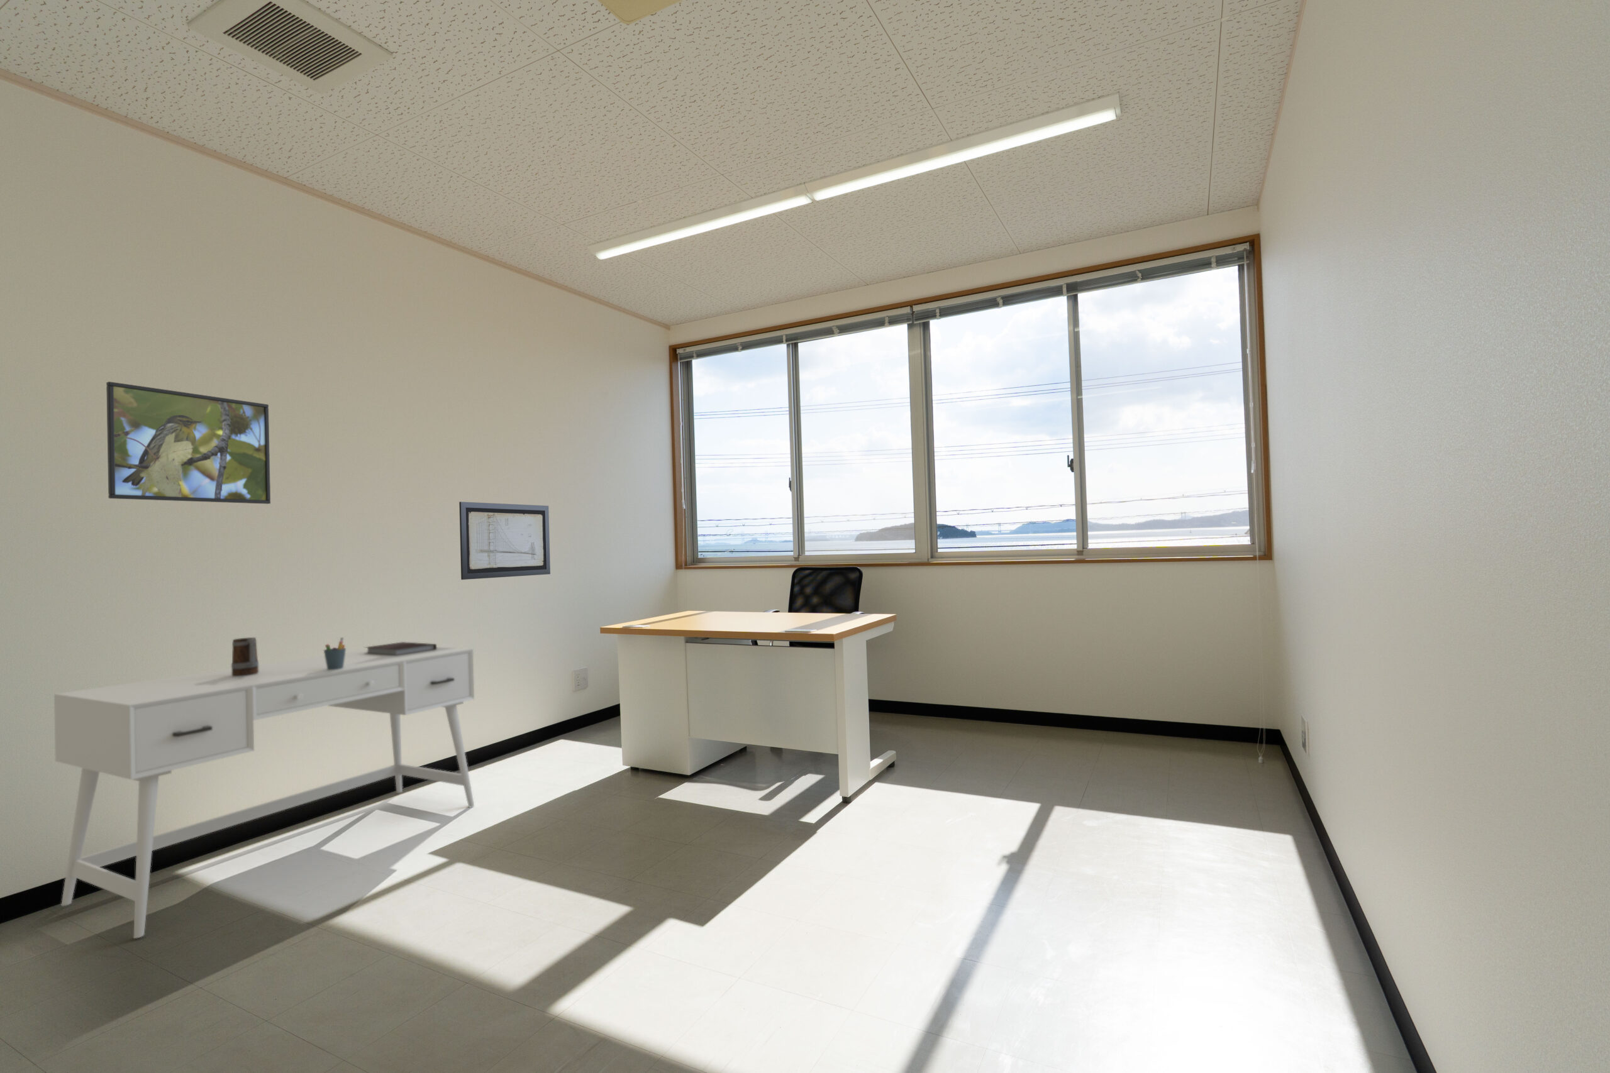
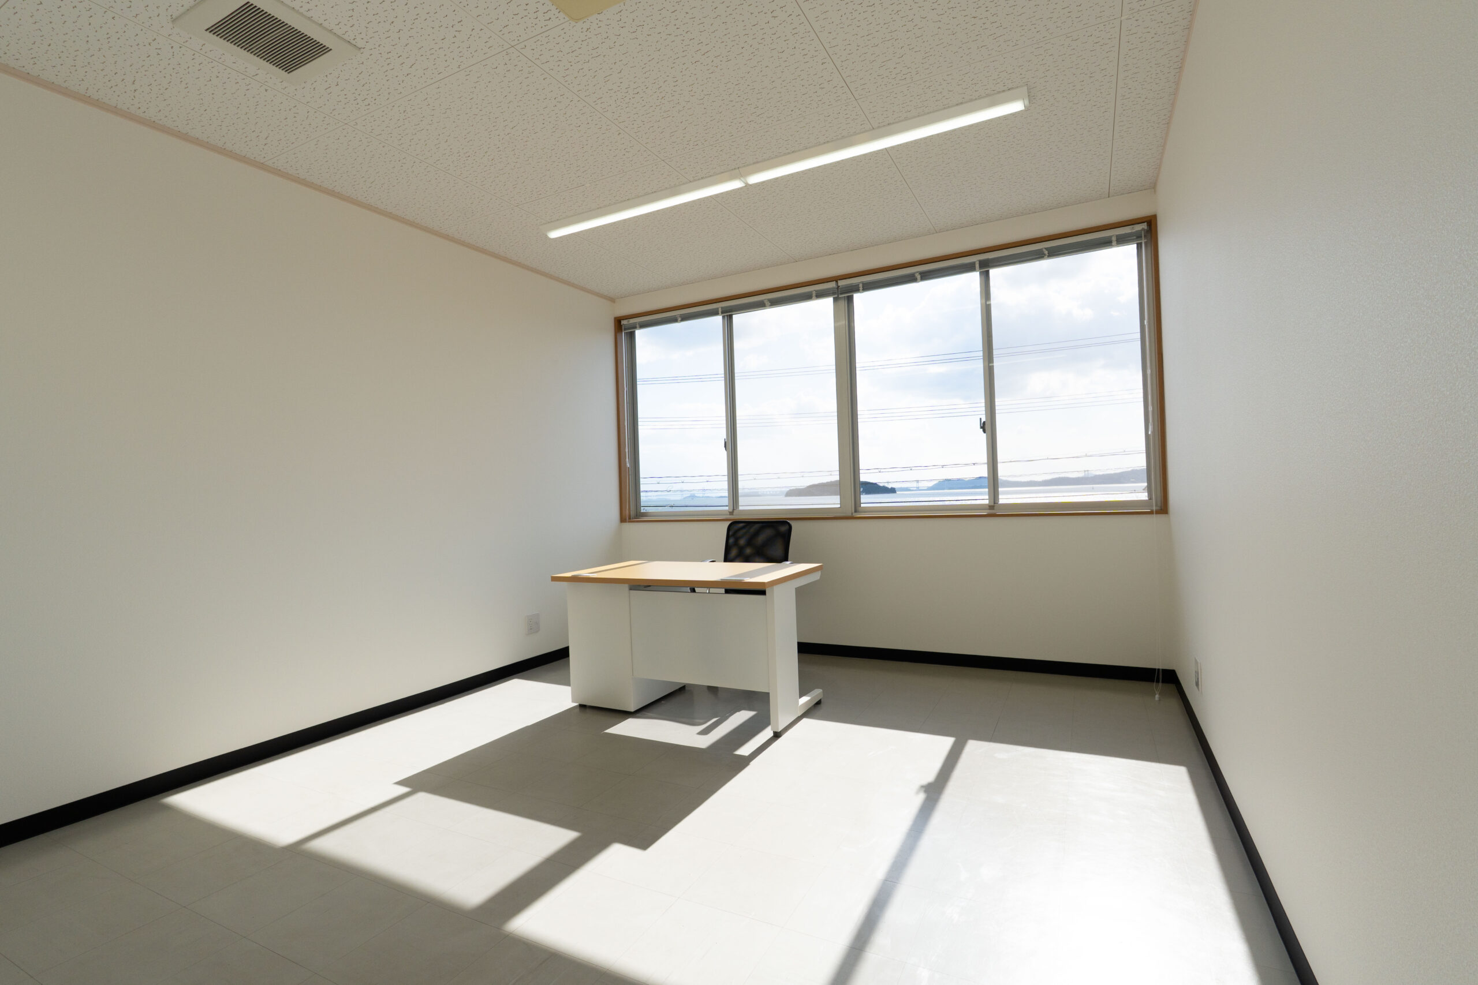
- notebook (400, 648)
- desk (309, 789)
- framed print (194, 448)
- mug (247, 655)
- wall art (508, 540)
- pen holder (335, 653)
